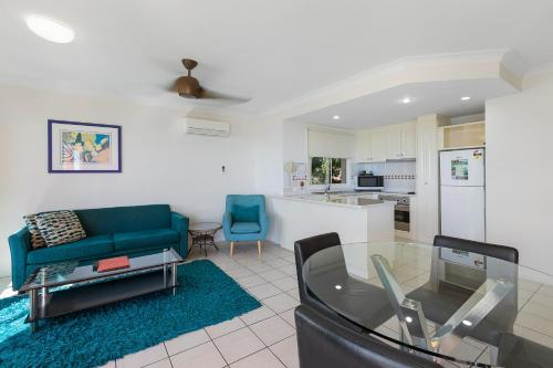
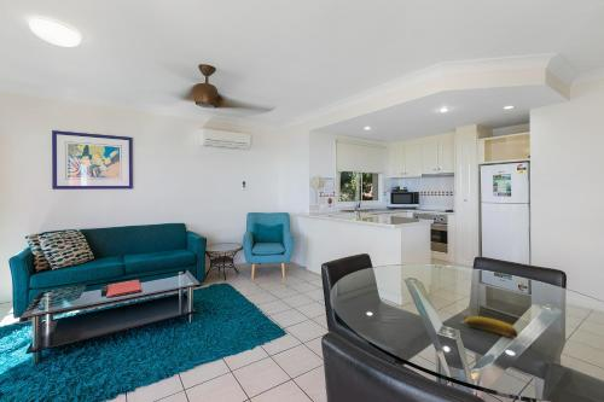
+ banana (488, 327)
